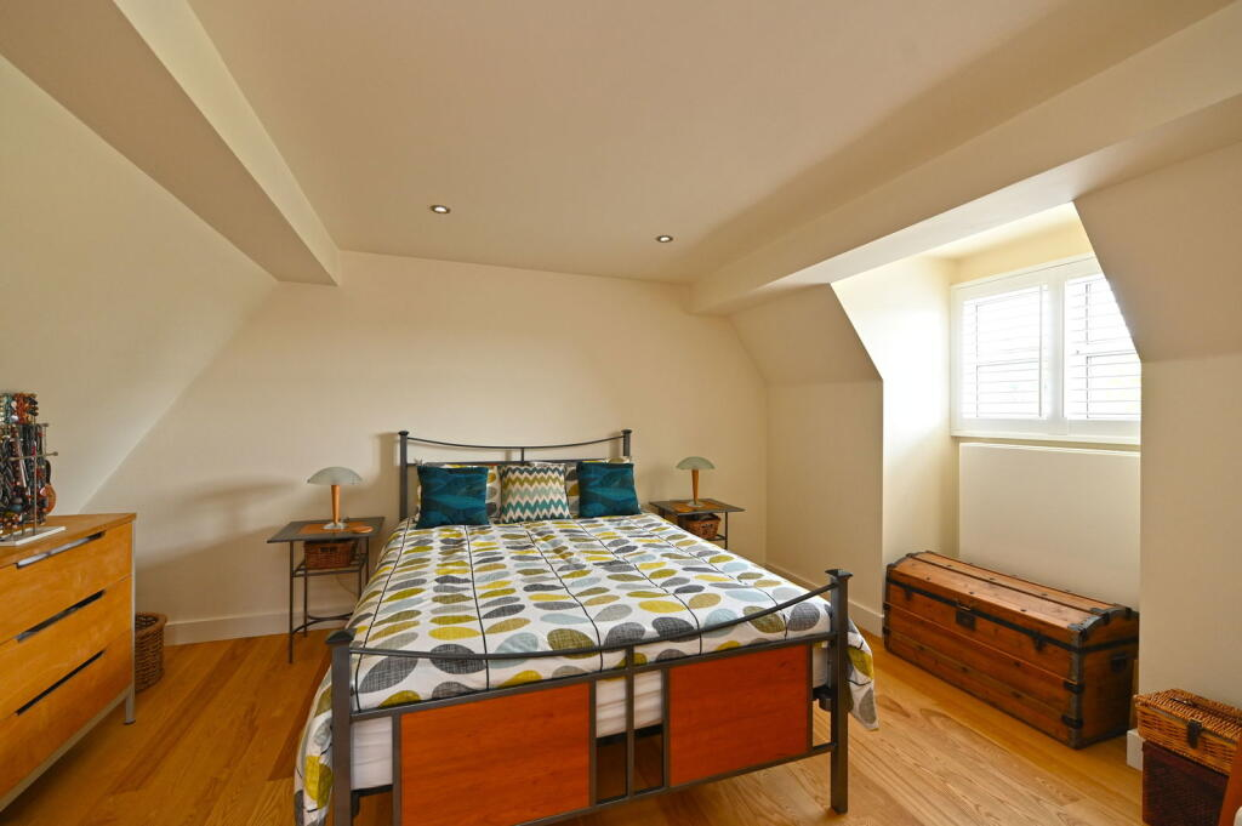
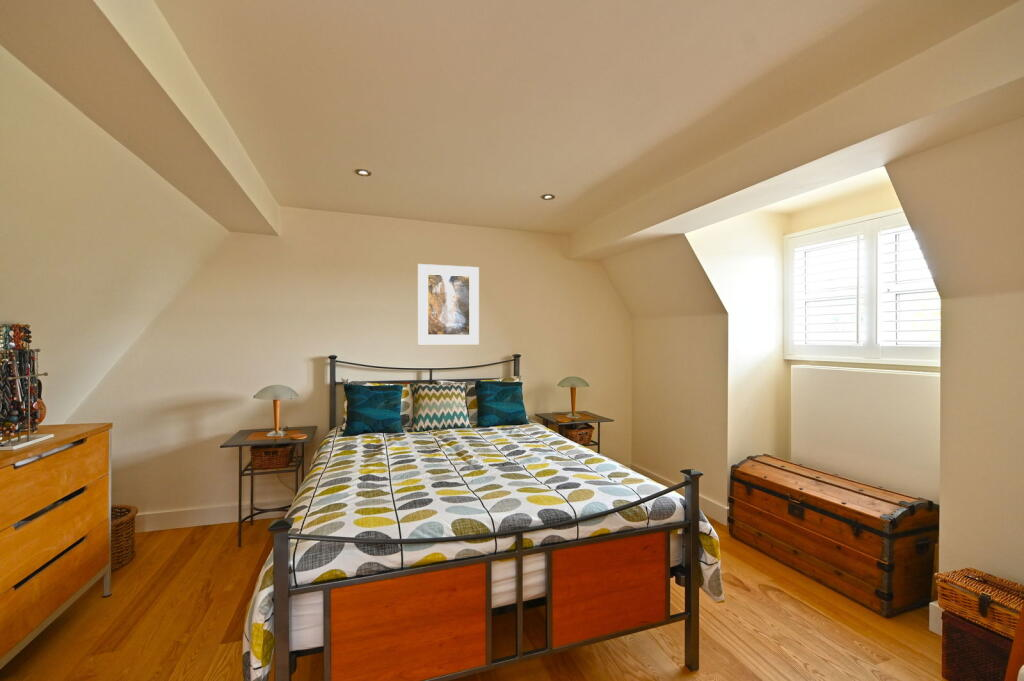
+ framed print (449, 305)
